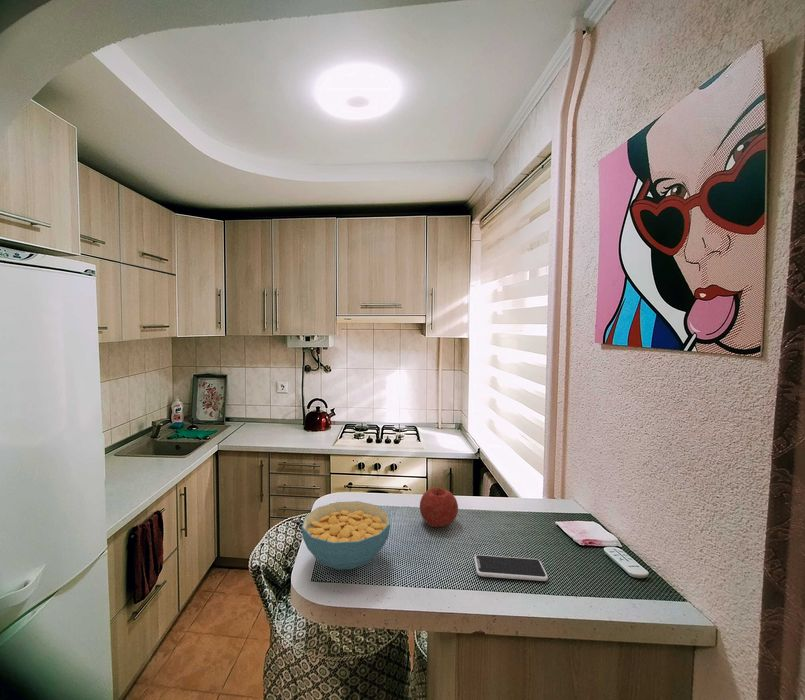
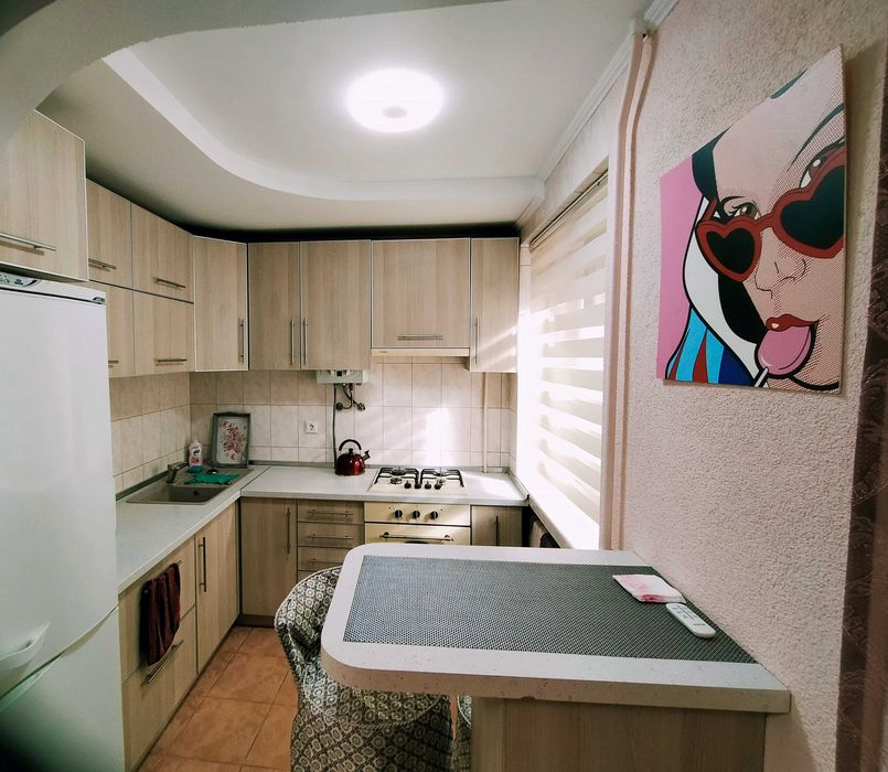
- smartphone (509, 567)
- fruit (438, 504)
- cereal bowl (346, 540)
